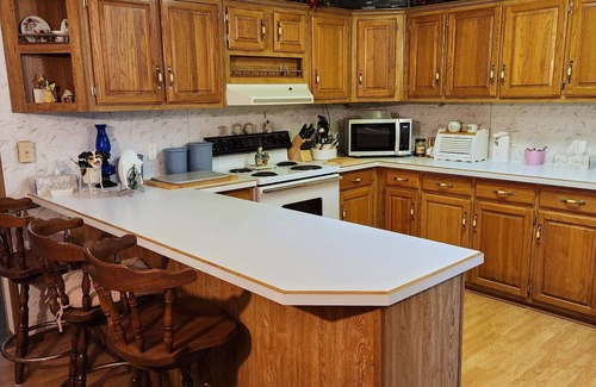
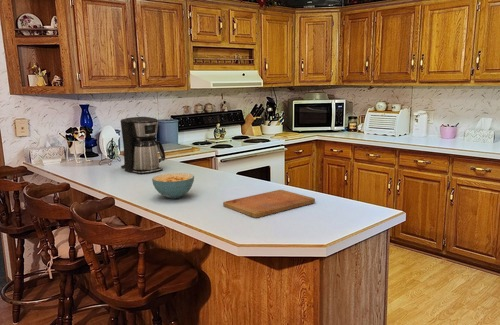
+ cereal bowl (173, 187)
+ coffee maker (142, 143)
+ cutting board (269, 202)
